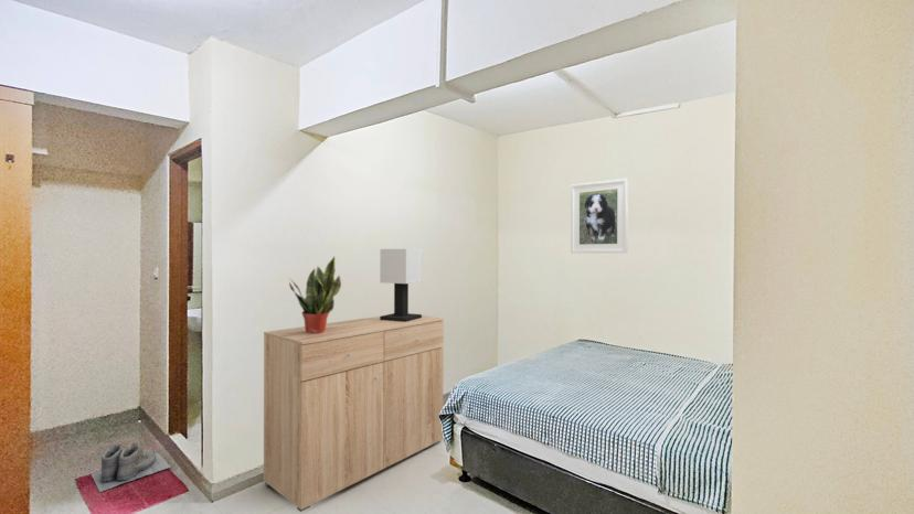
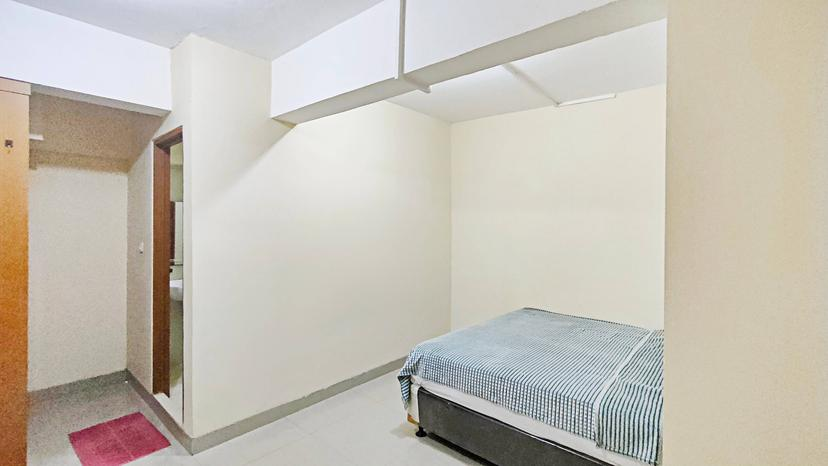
- dresser (363, 393)
- potted plant (315, 293)
- boots (131, 456)
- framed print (597, 217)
- table lamp (401, 283)
